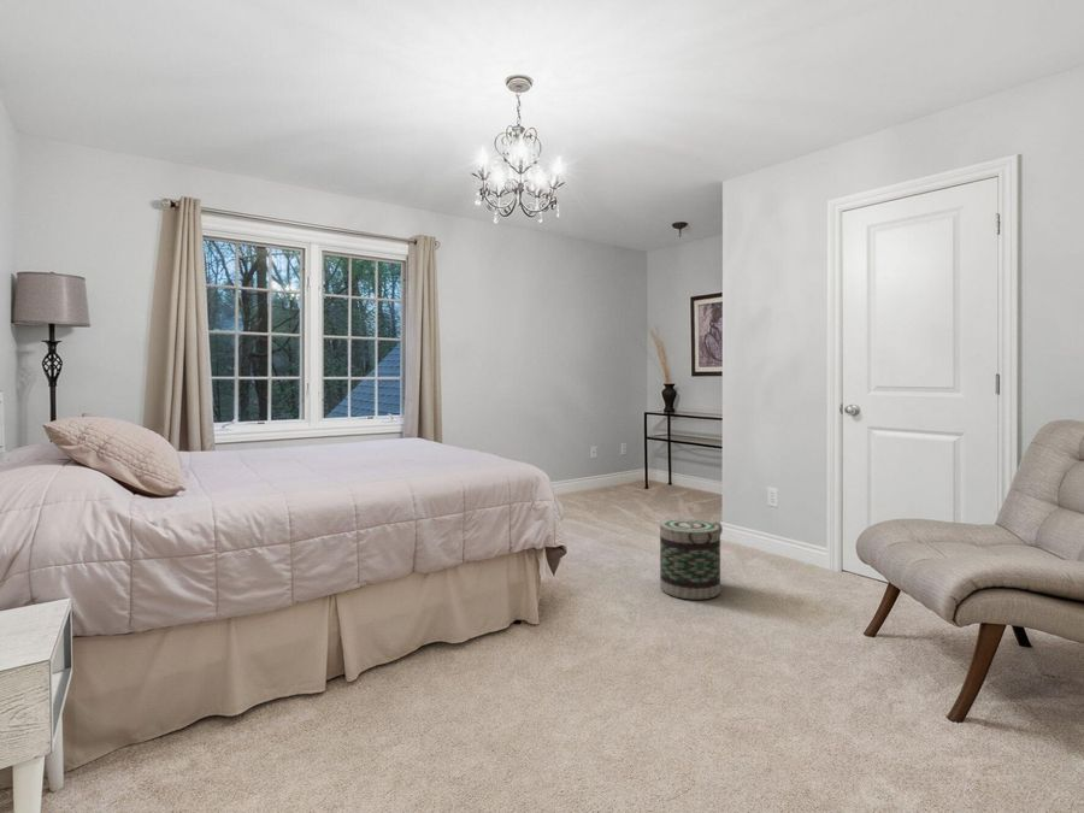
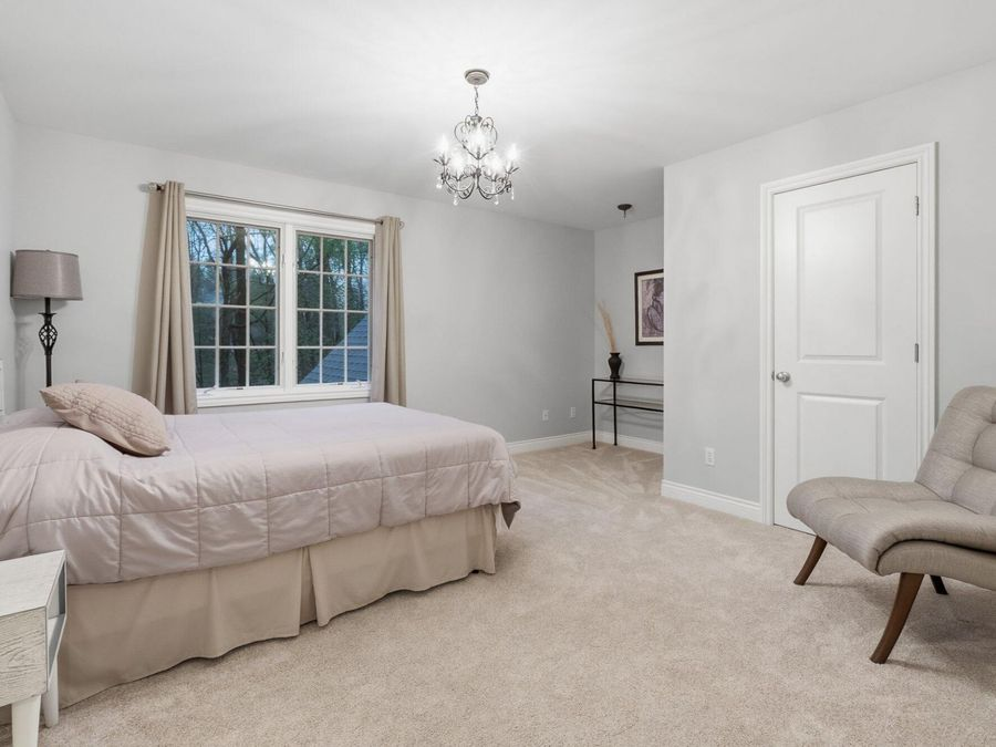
- basket (691, 555)
